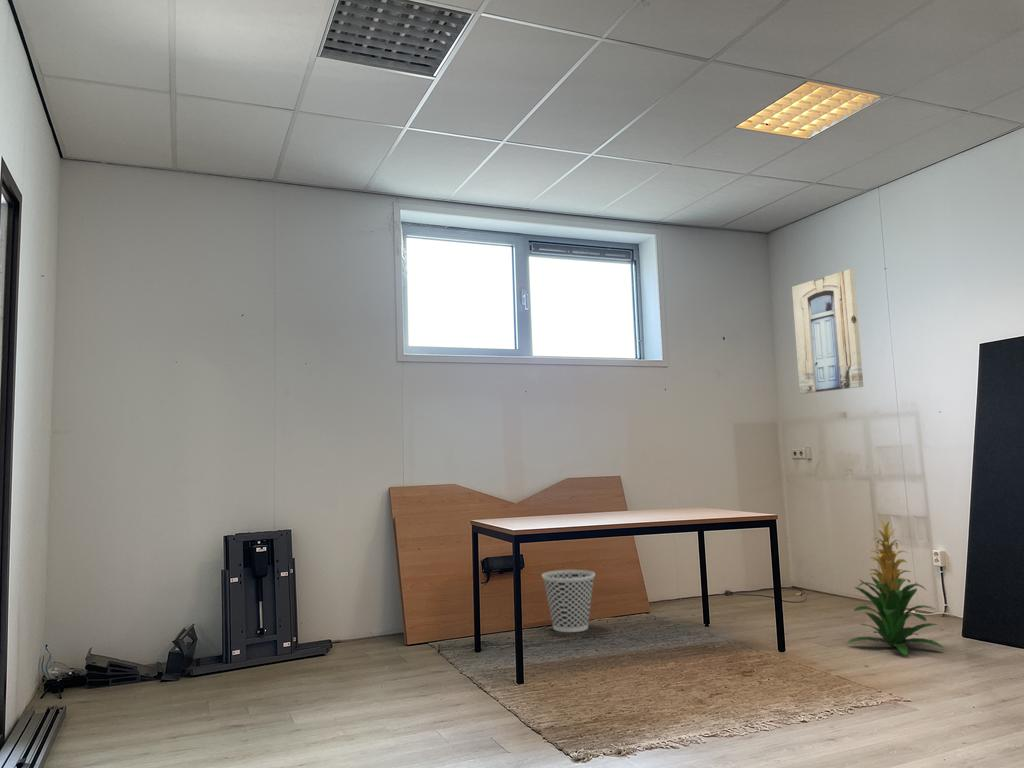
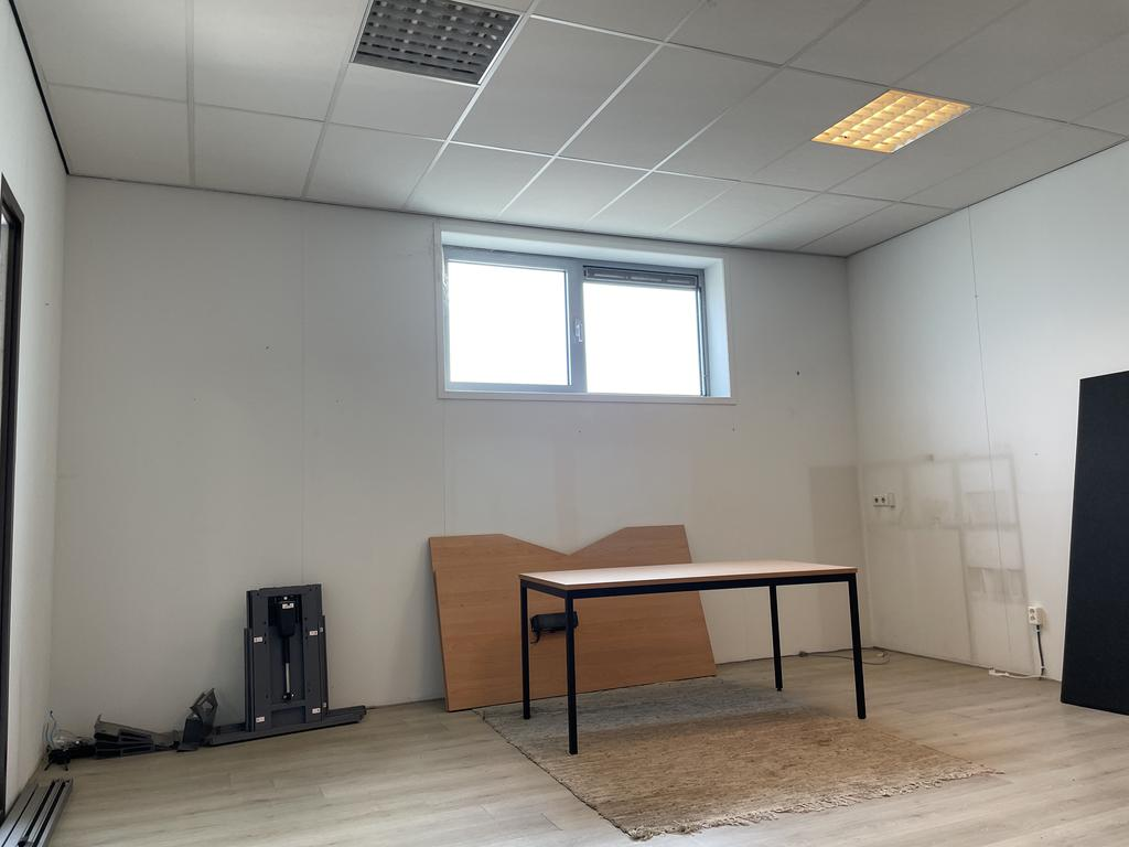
- wastebasket (569, 600)
- wall art (825, 334)
- indoor plant (889, 583)
